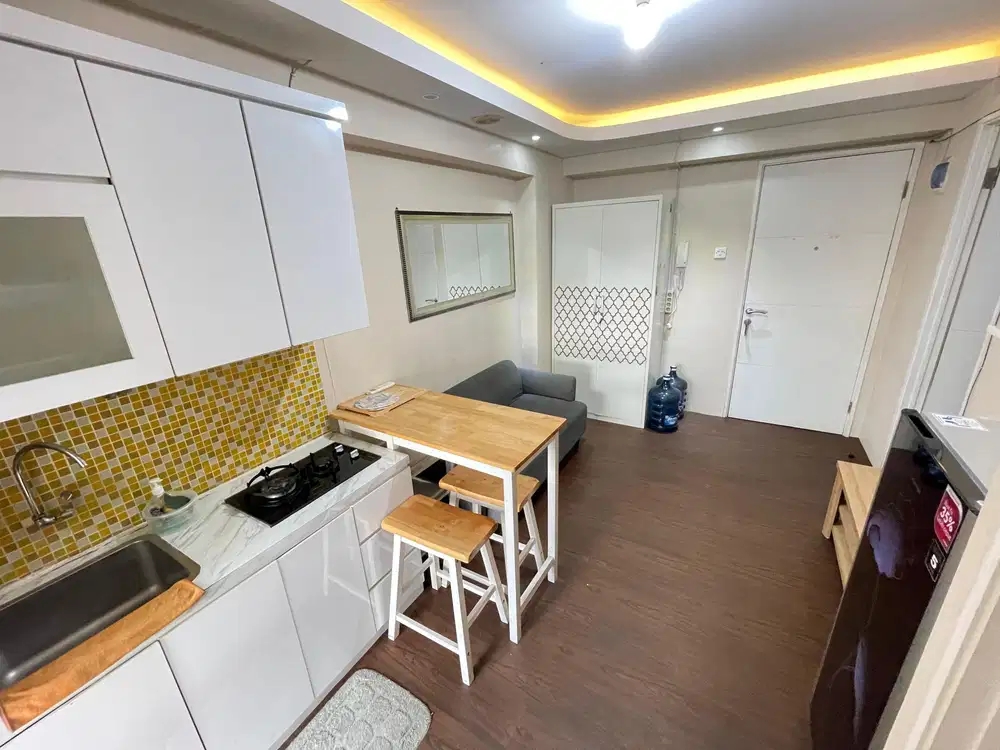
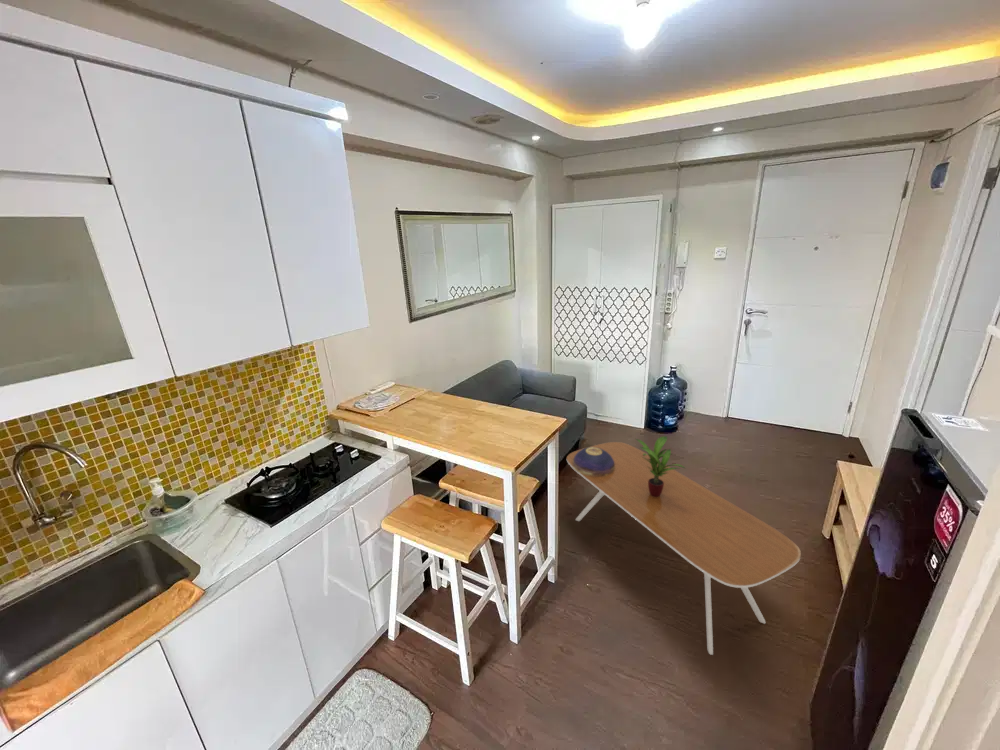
+ decorative bowl (593, 457)
+ potted plant (659, 469)
+ coffee table (657, 529)
